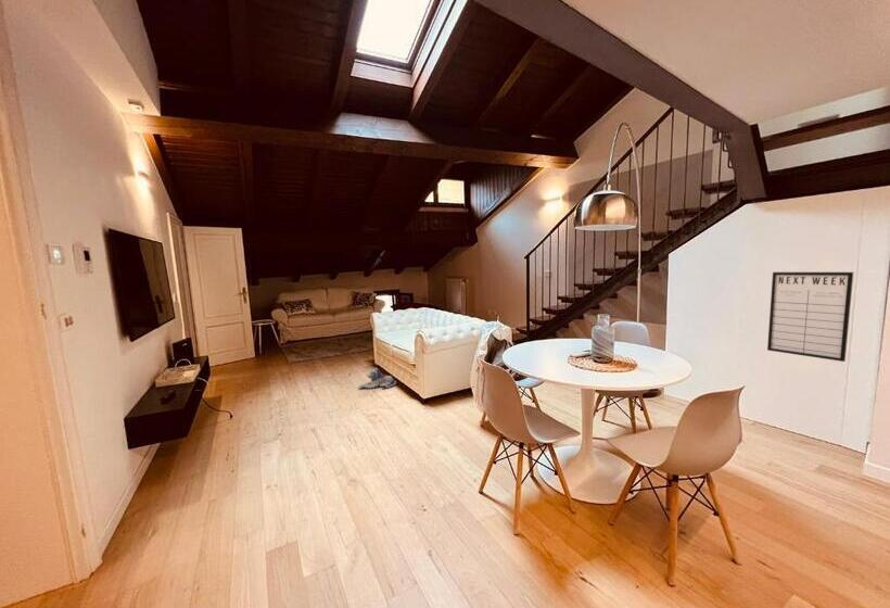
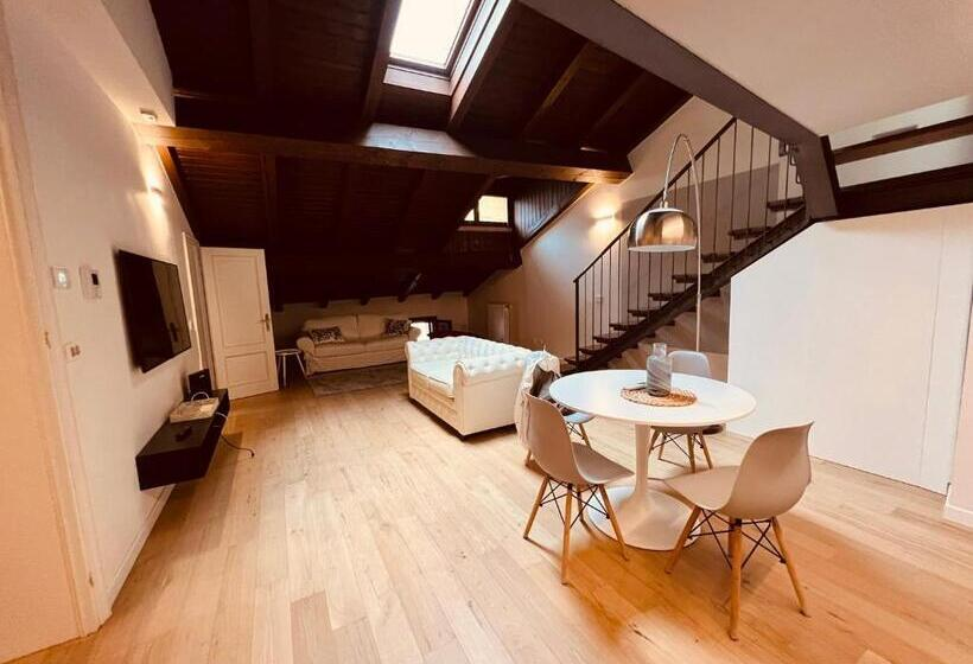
- plush toy (377, 377)
- writing board (806, 314)
